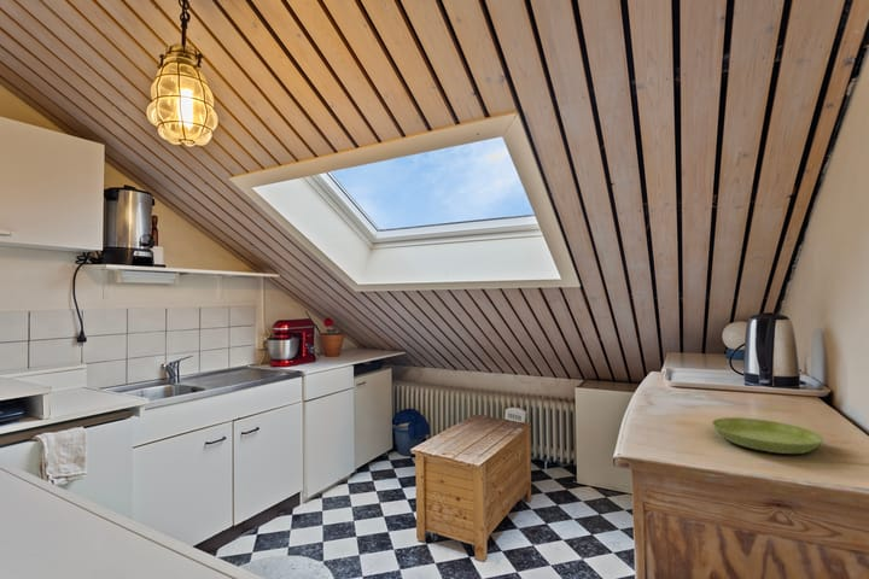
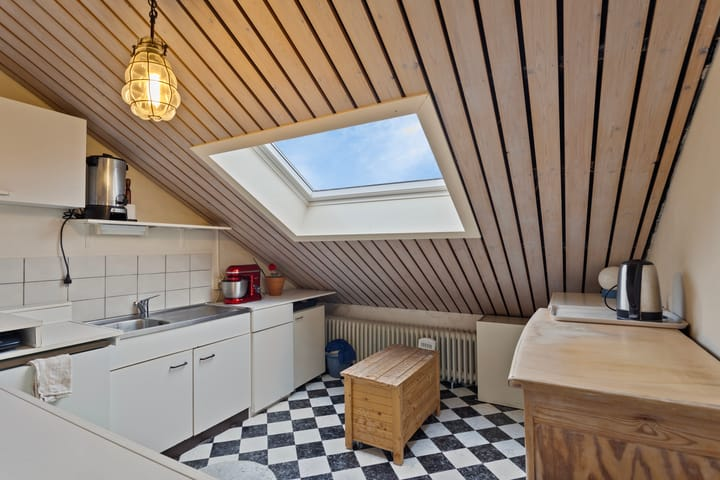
- saucer (764, 435)
